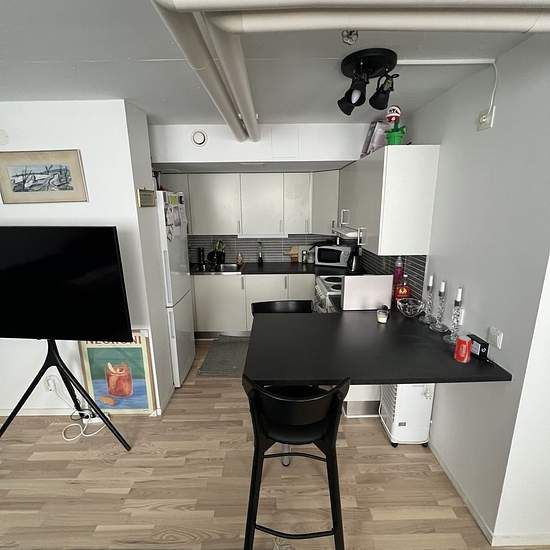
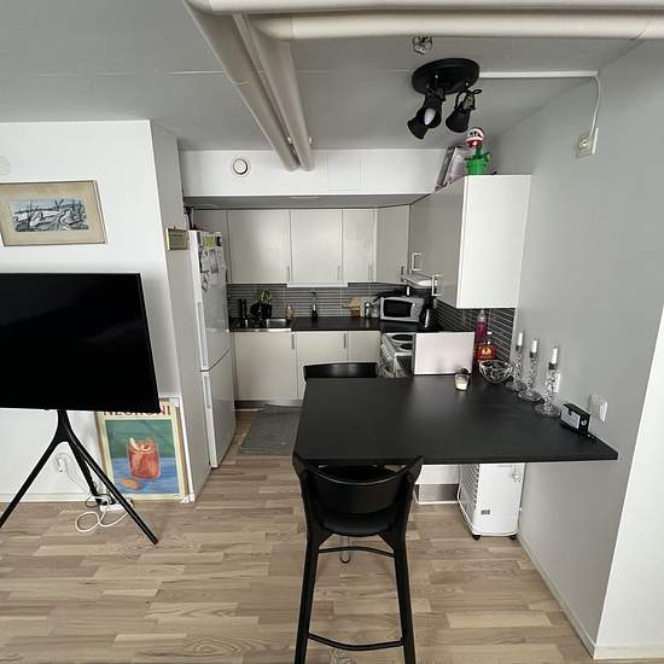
- beverage can (463, 349)
